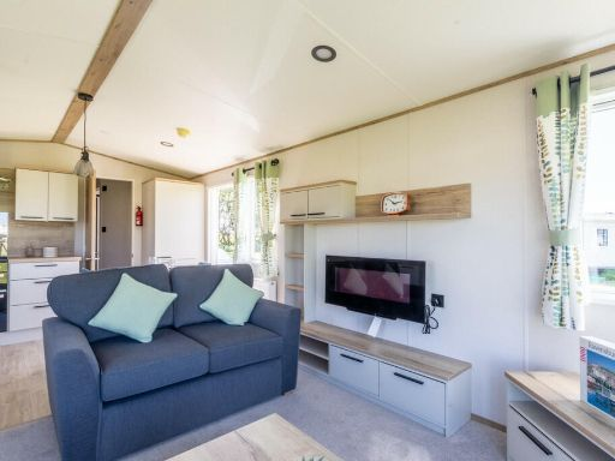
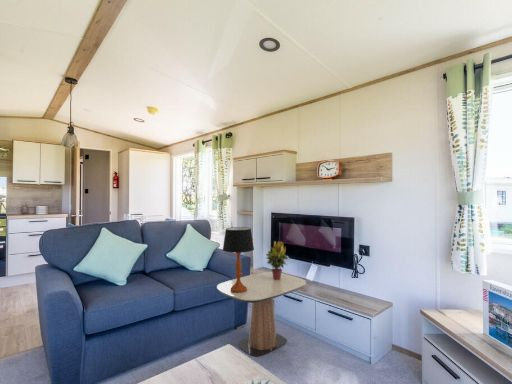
+ side table (262, 313)
+ table lamp (238, 259)
+ potted plant (277, 259)
